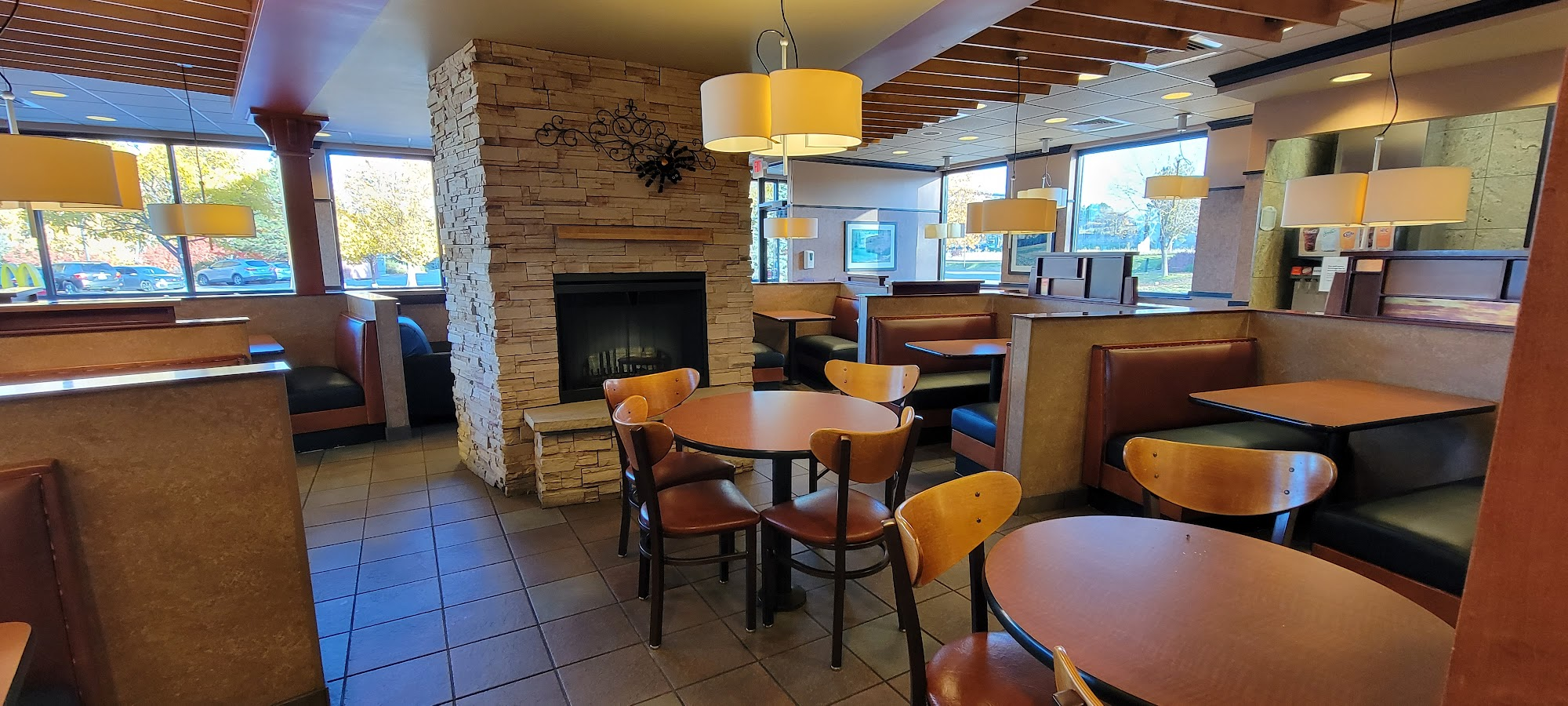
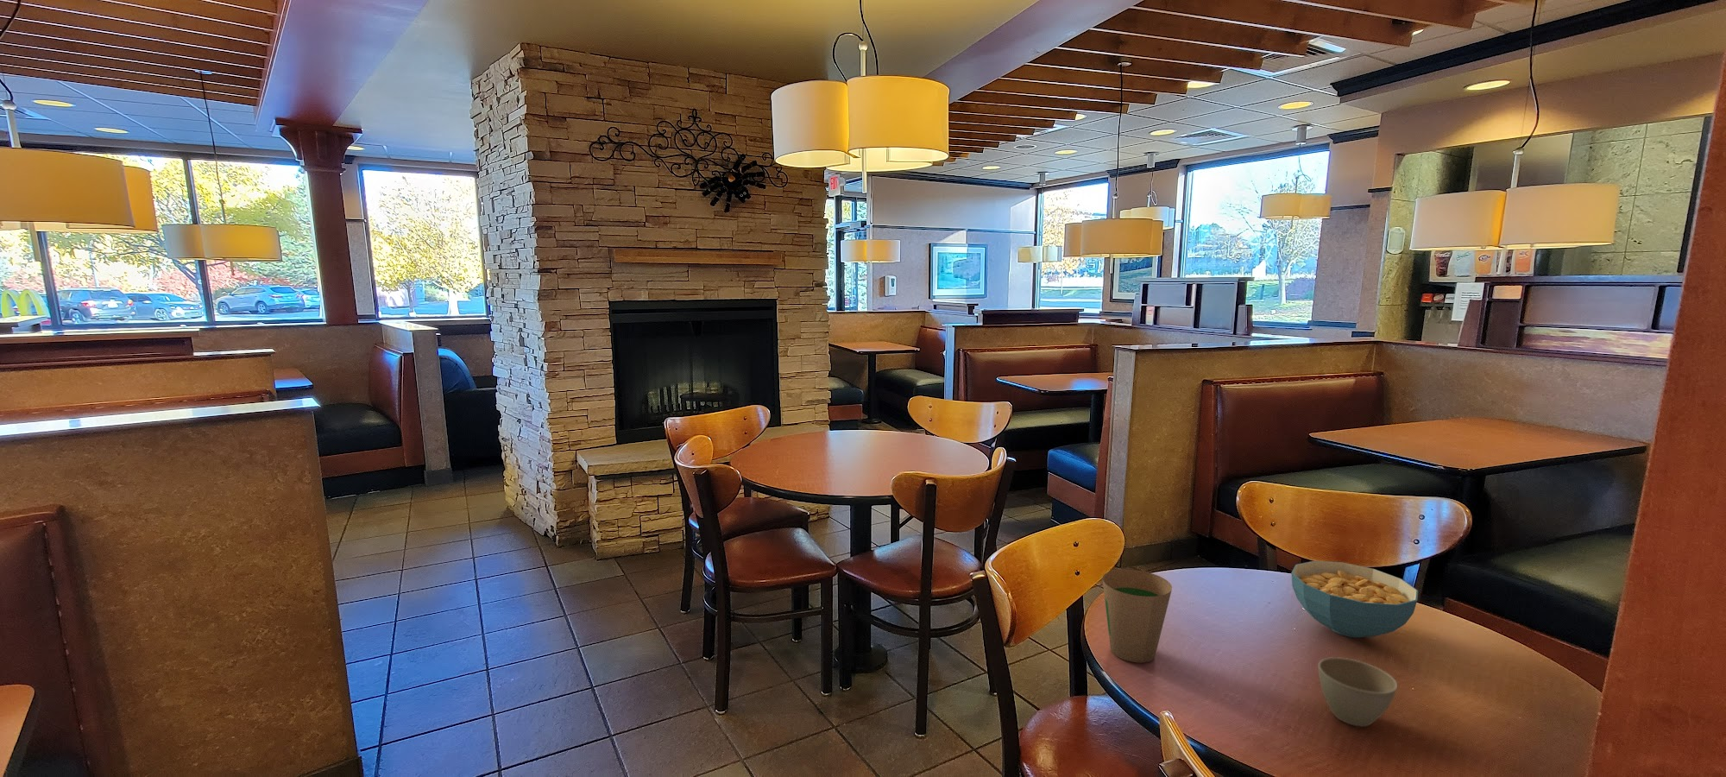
+ cereal bowl (1350, 605)
+ flower pot (1354, 694)
+ paper cup (1134, 616)
